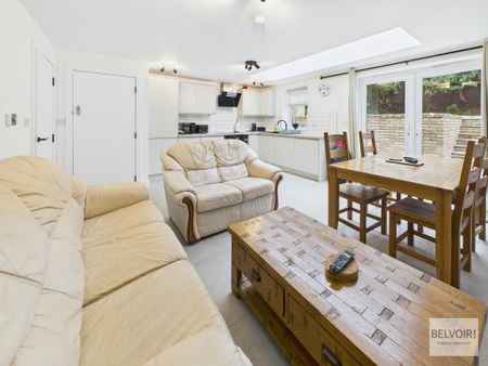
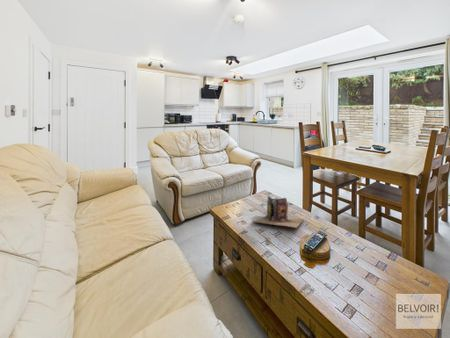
+ books (279, 208)
